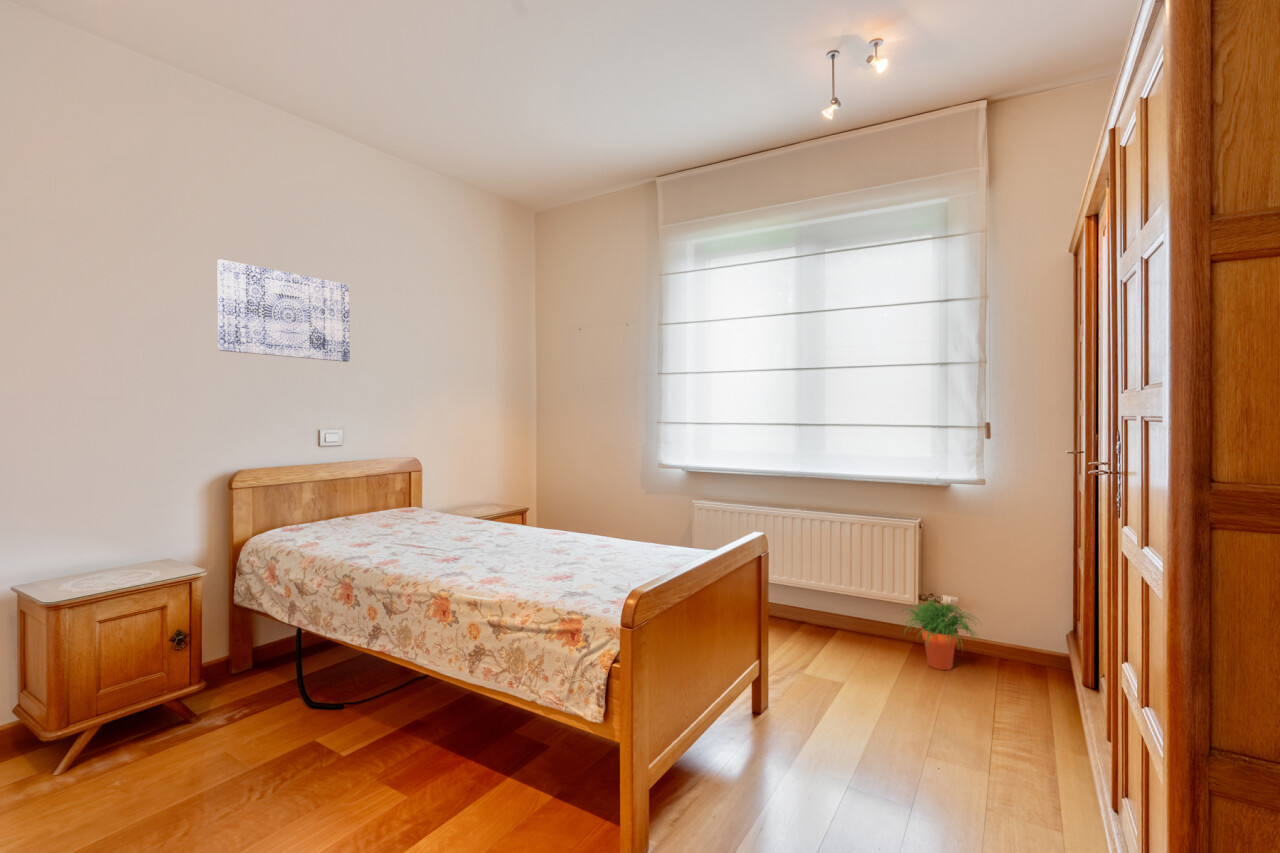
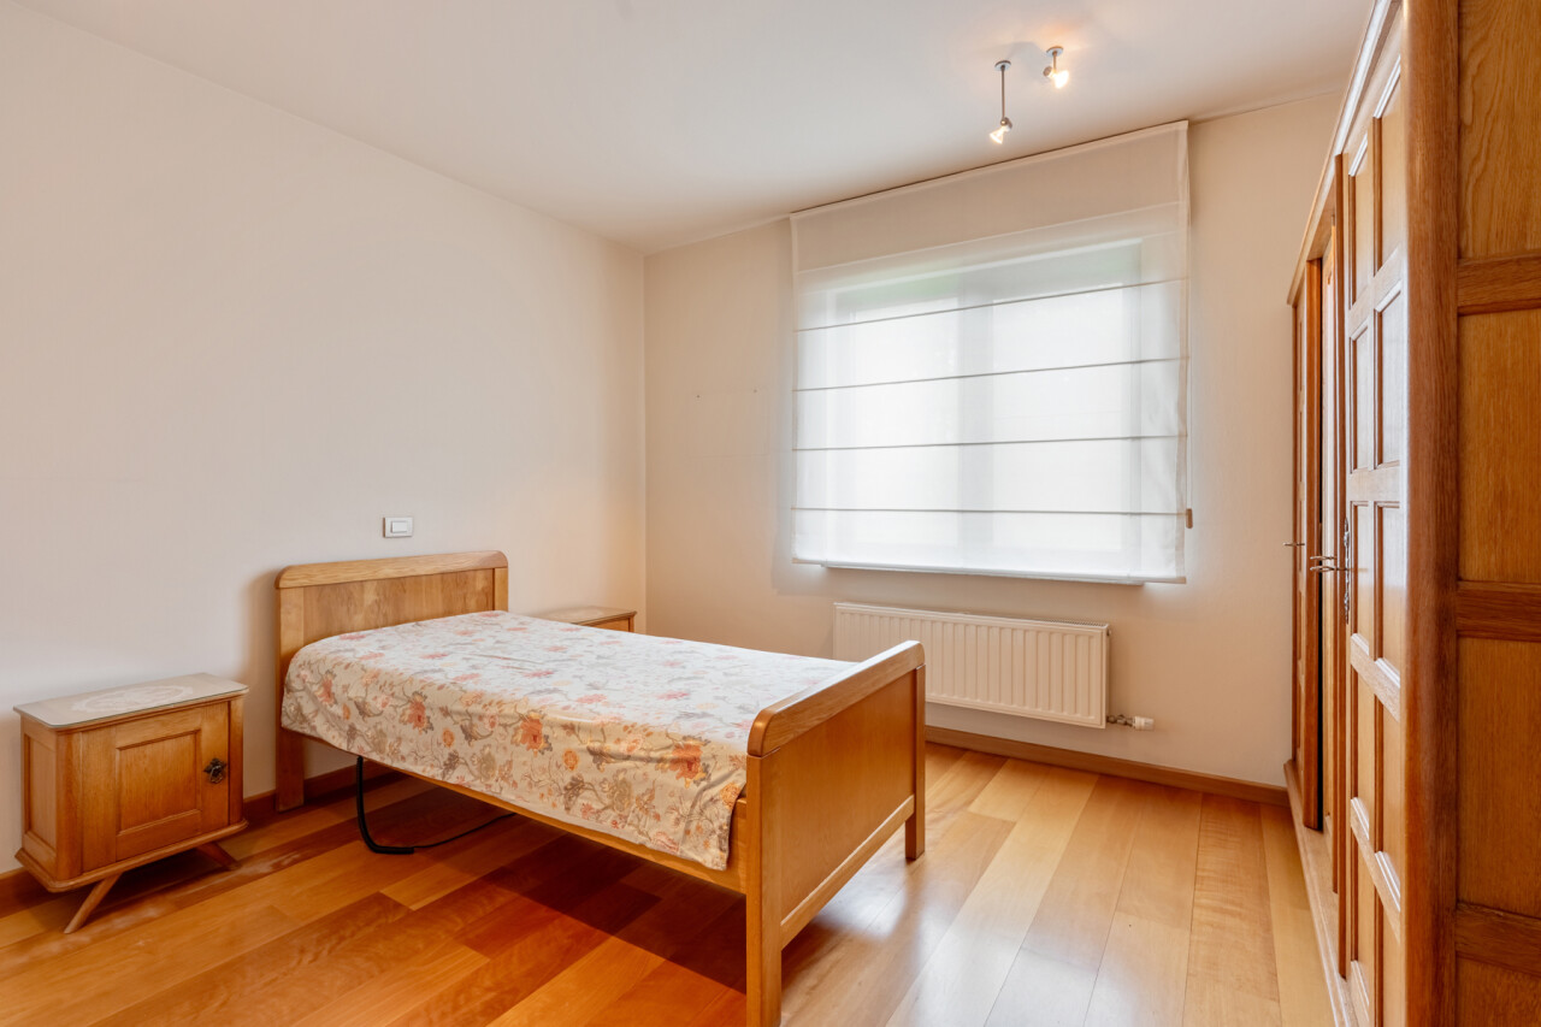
- wall art (288, 315)
- potted plant (939, 633)
